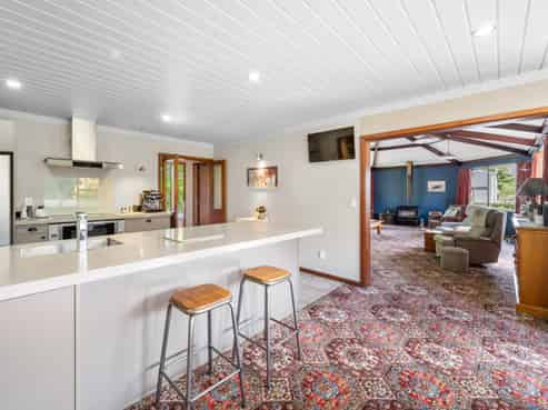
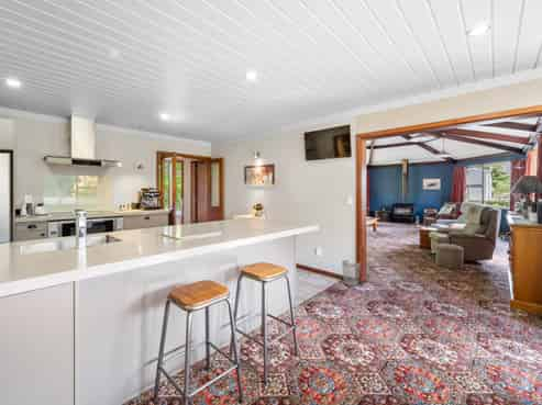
+ wastebasket (351, 272)
